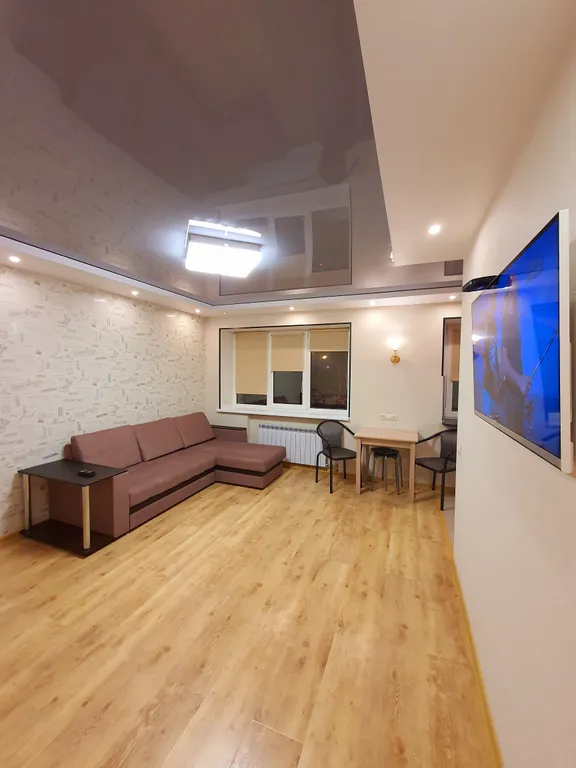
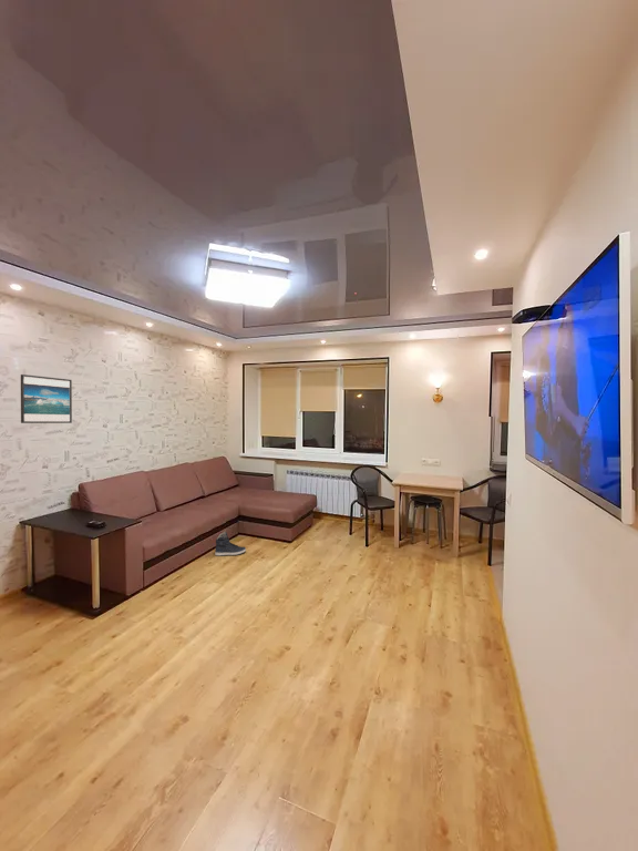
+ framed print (48, 400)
+ sneaker (230, 543)
